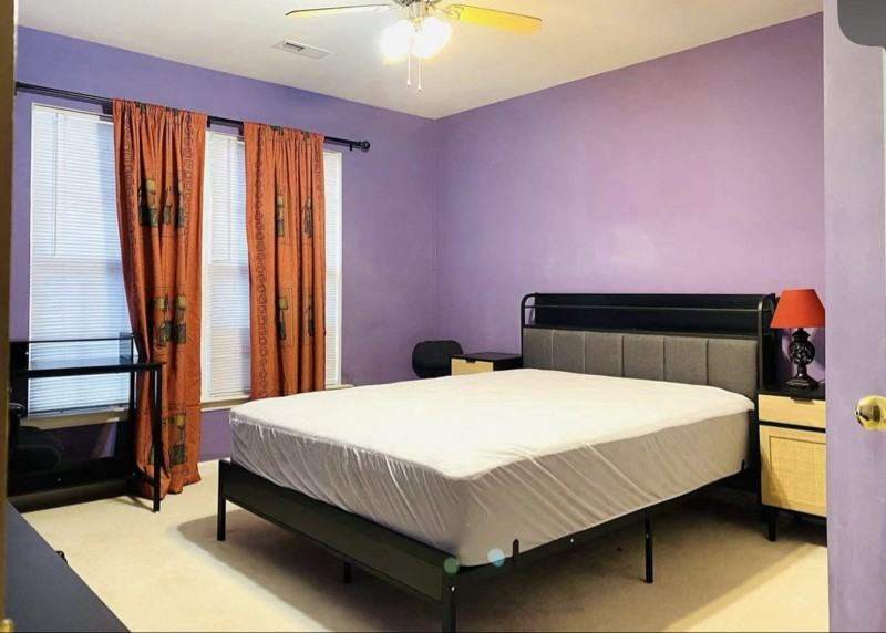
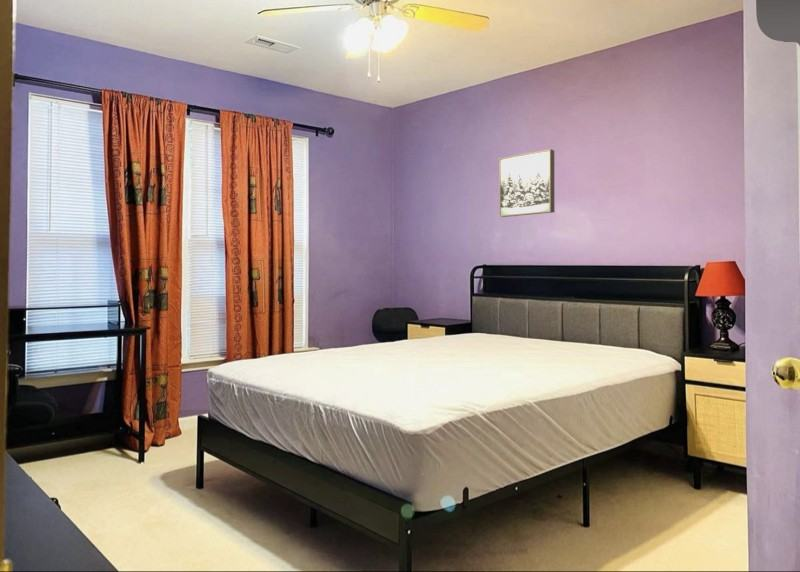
+ wall art (525, 184)
